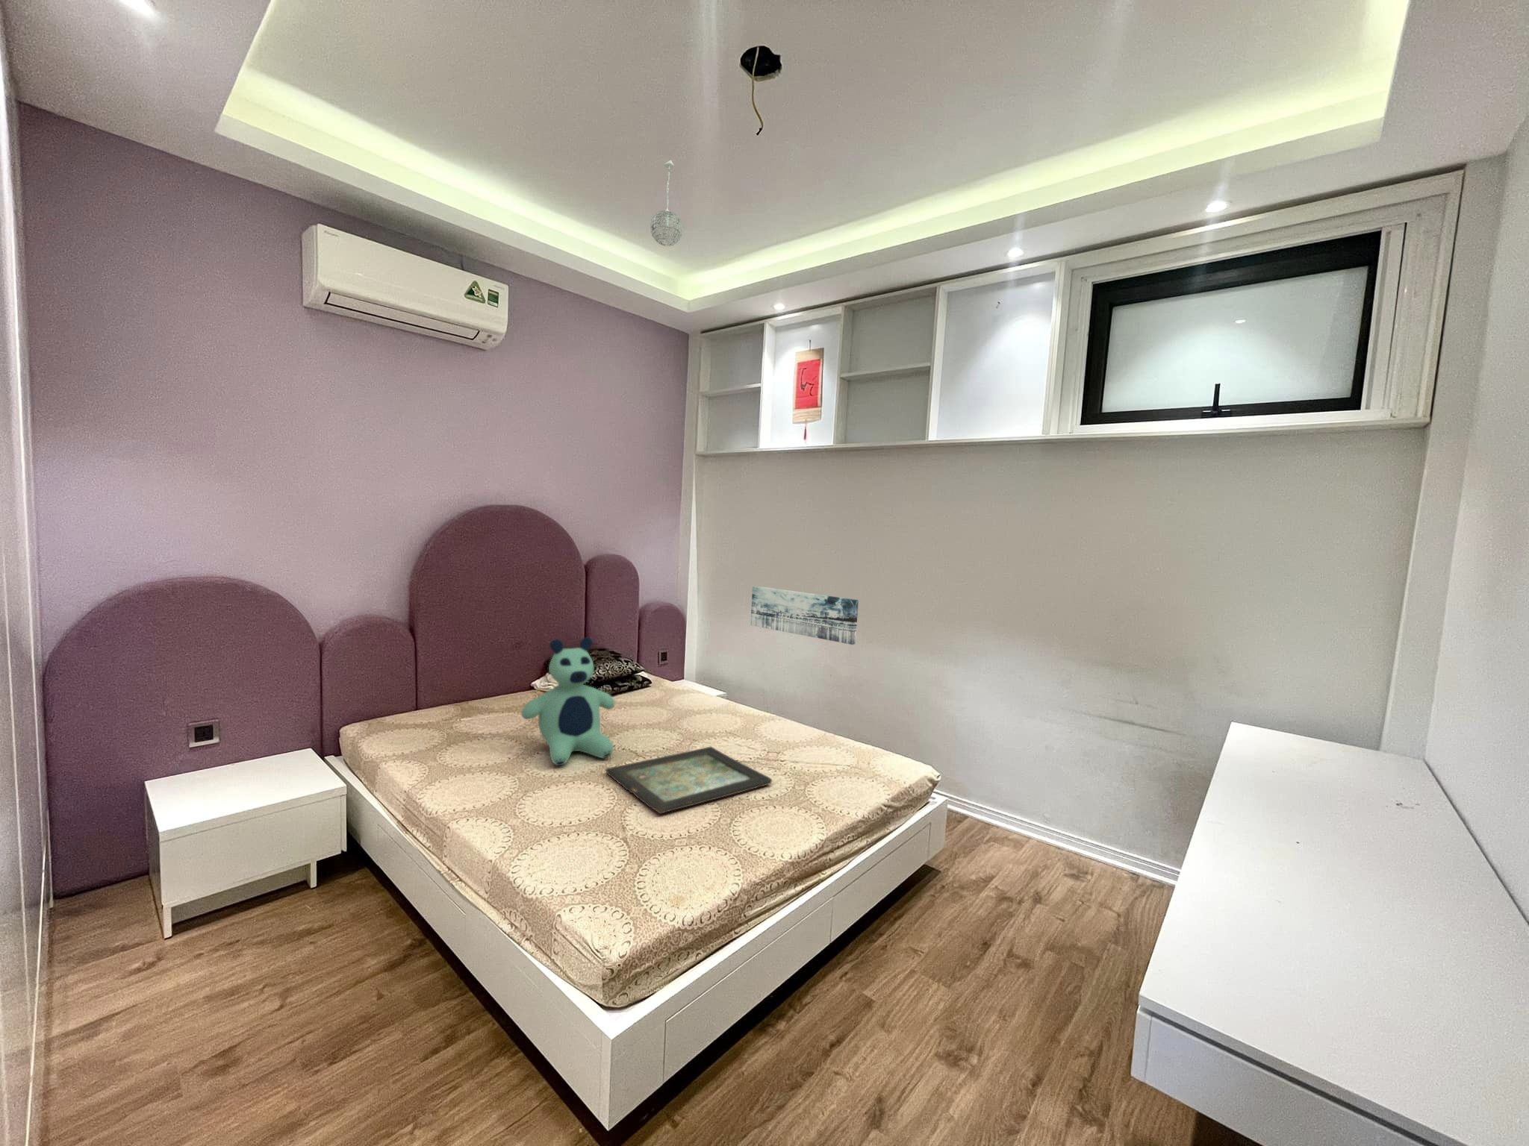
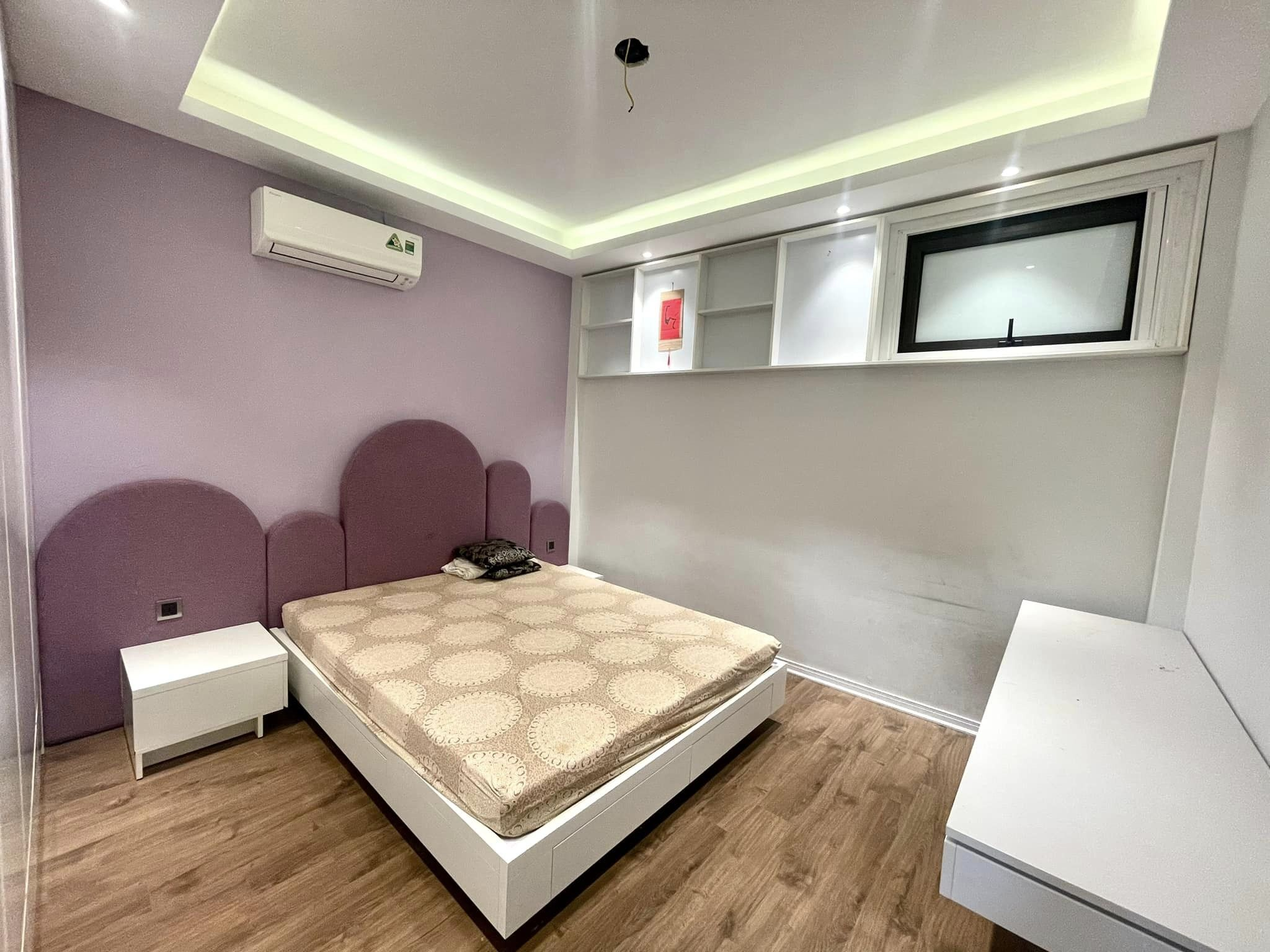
- bear (574, 697)
- wall art (801, 613)
- pendant light (667, 203)
- tray (687, 776)
